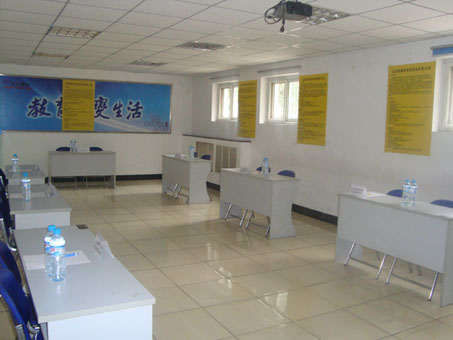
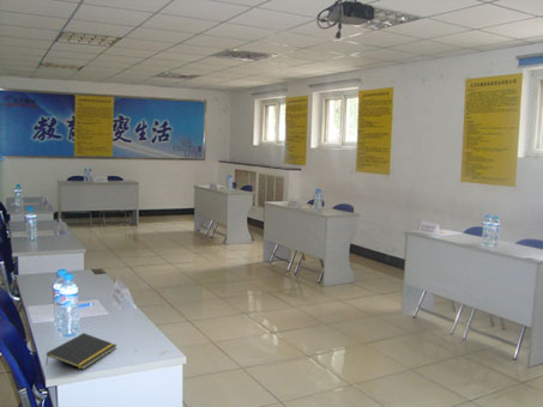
+ notepad (83, 350)
